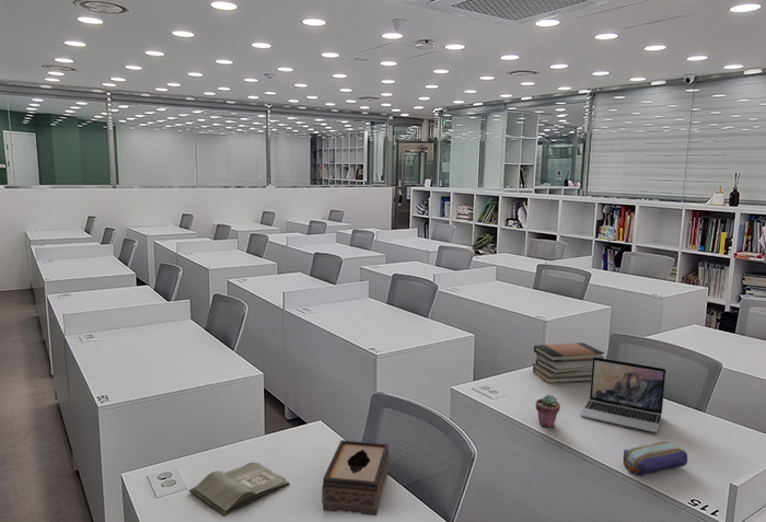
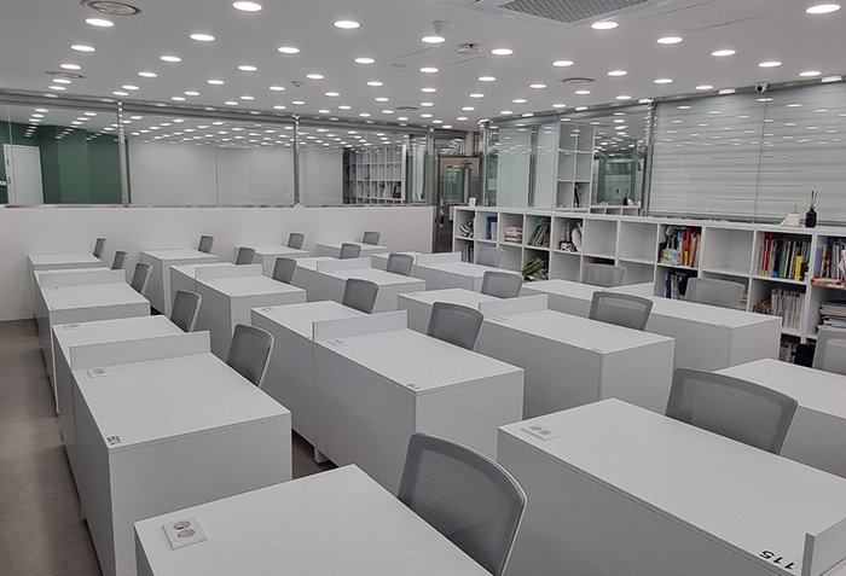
- laptop (623, 393)
- potted succulent (547, 409)
- hardback book (241, 482)
- pencil case (655, 457)
- book stack (567, 362)
- tissue box (357, 475)
